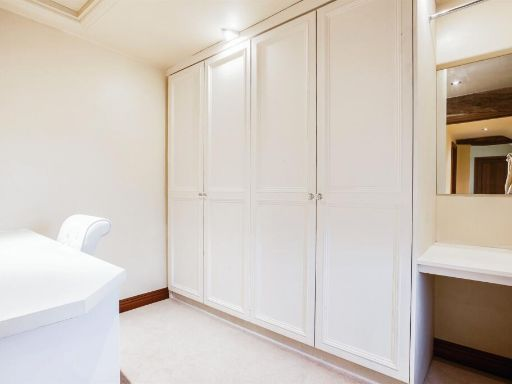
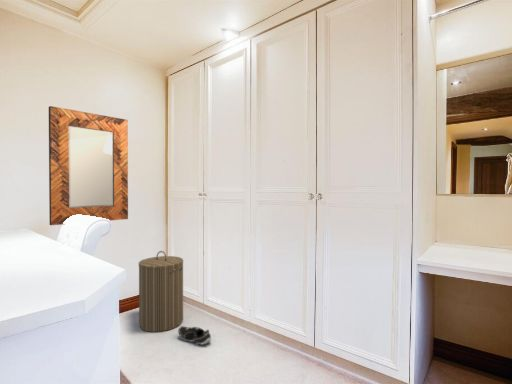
+ shoe (194, 333)
+ home mirror (91, 168)
+ laundry hamper (161, 286)
